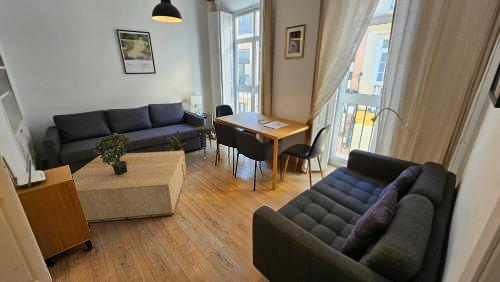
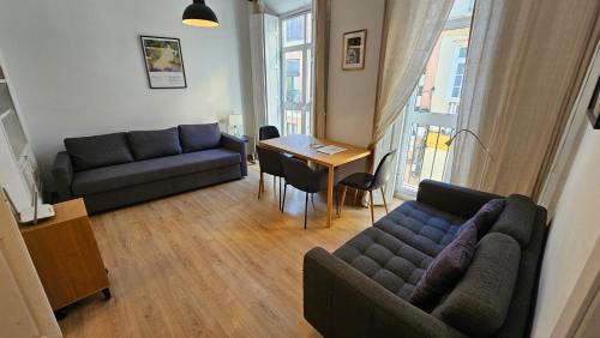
- coffee table (132, 180)
- side table (207, 139)
- house plant (174, 145)
- potted plant (118, 152)
